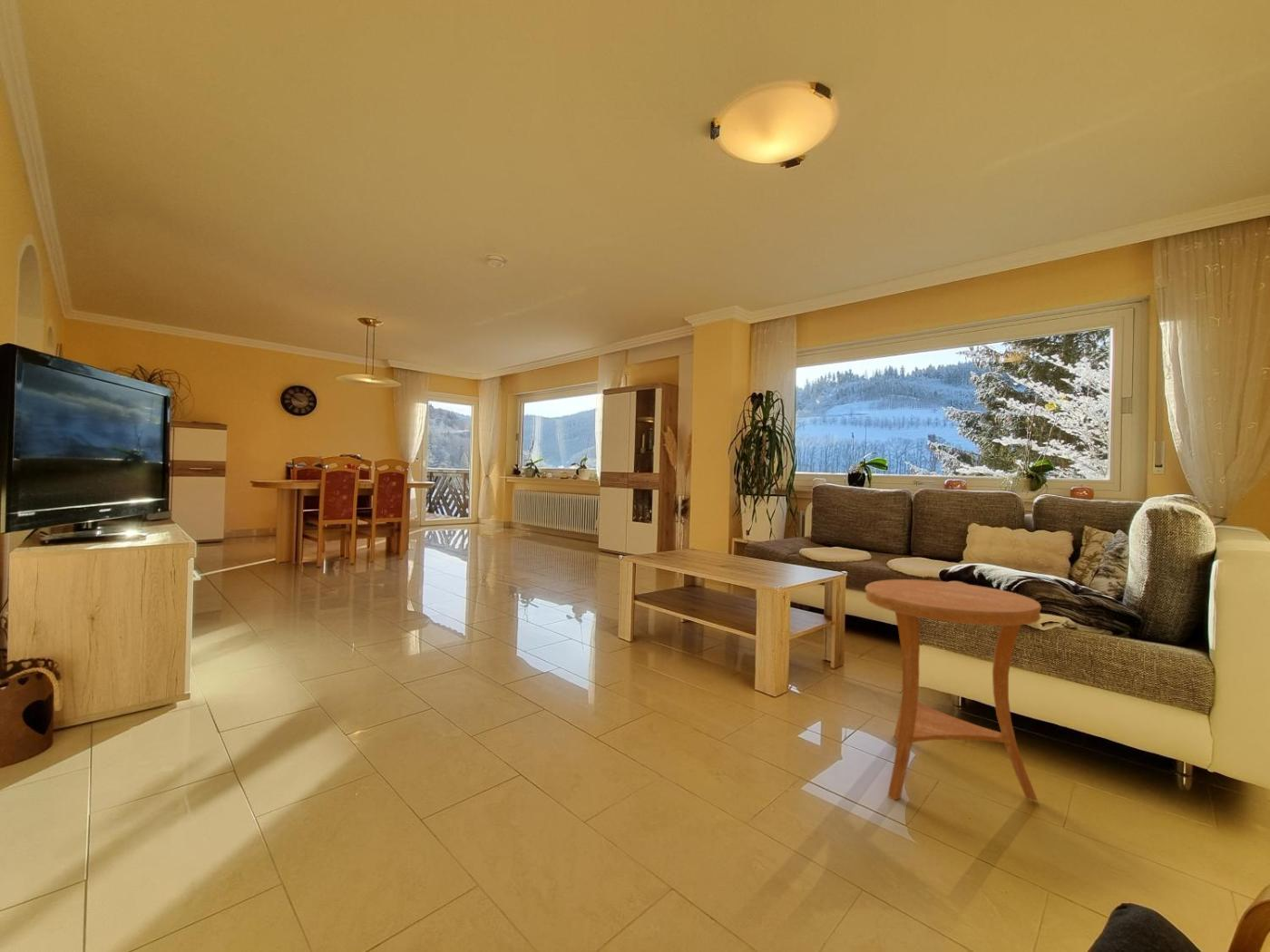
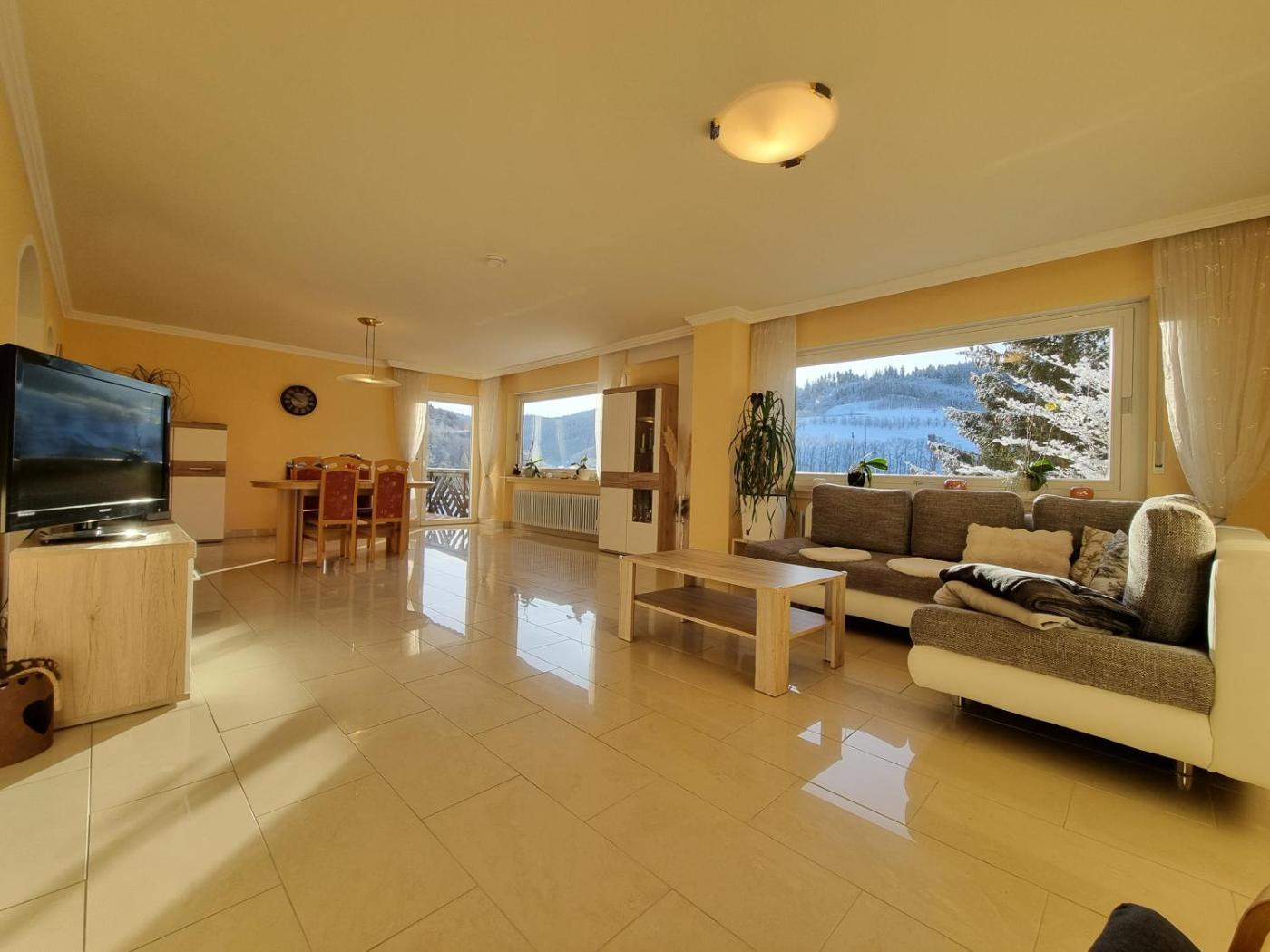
- side table (934, 709)
